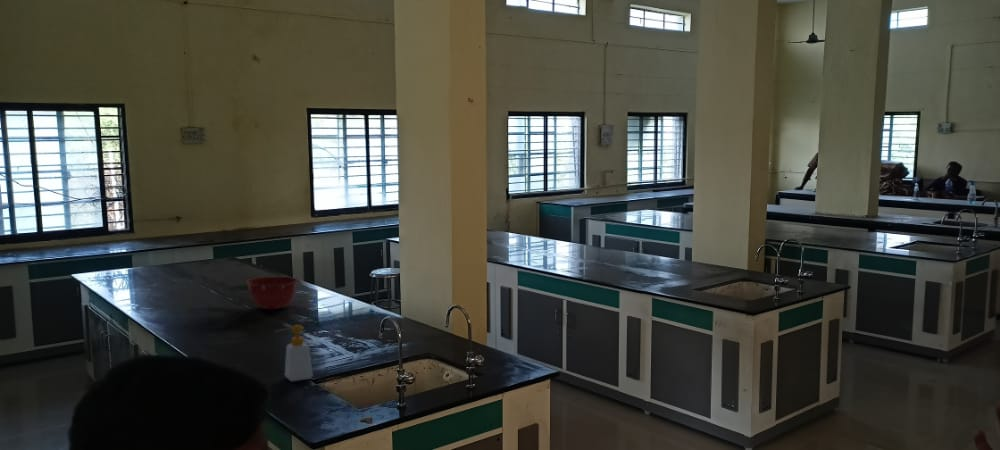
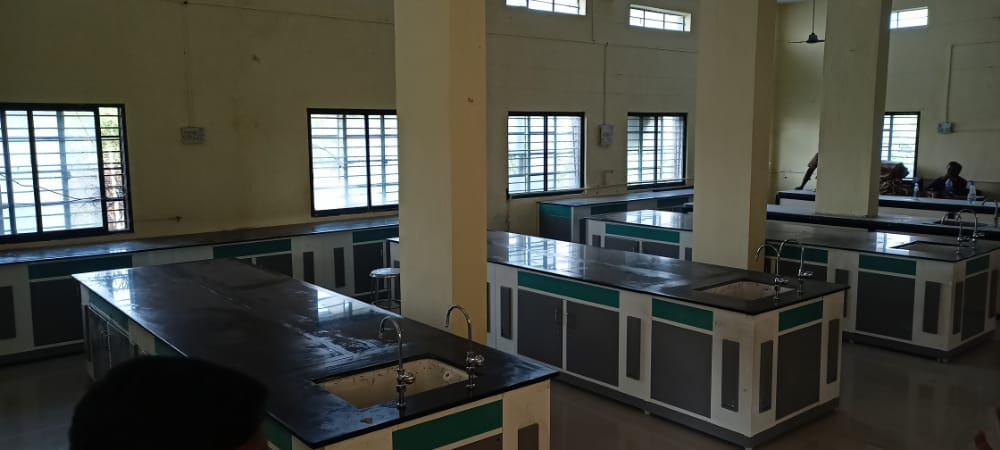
- mixing bowl (273, 293)
- soap bottle (292, 352)
